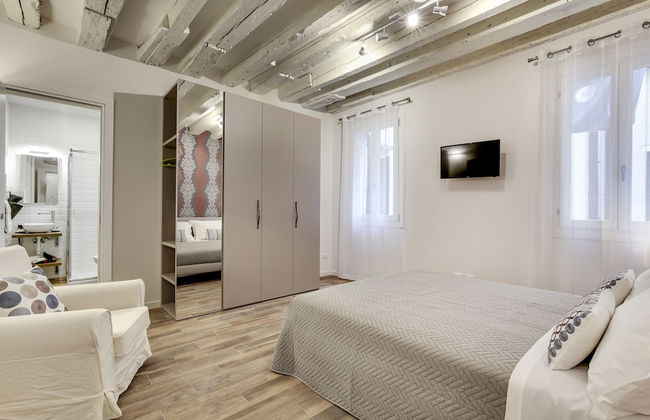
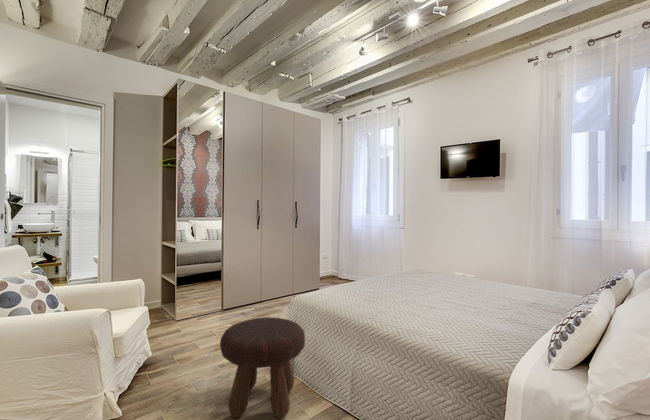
+ footstool (263, 365)
